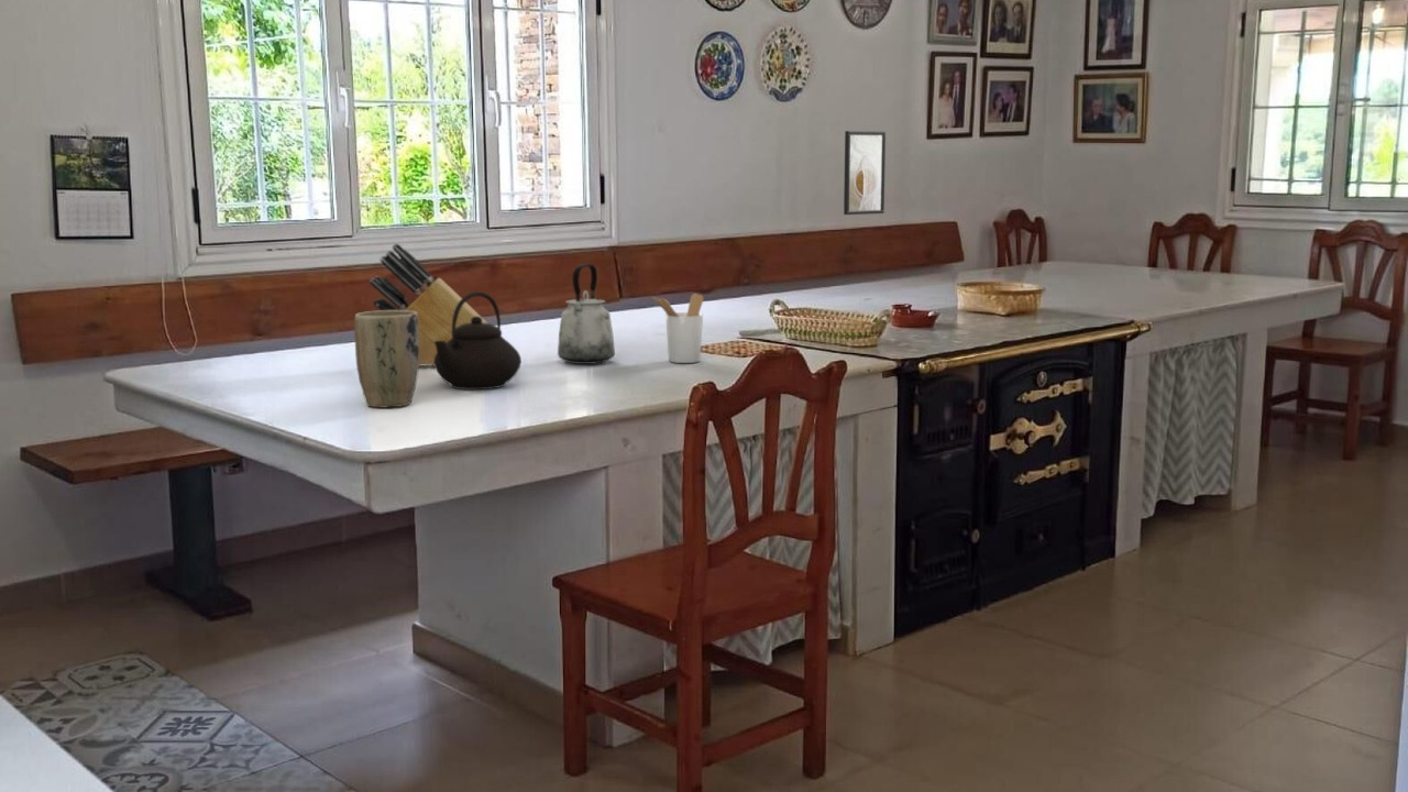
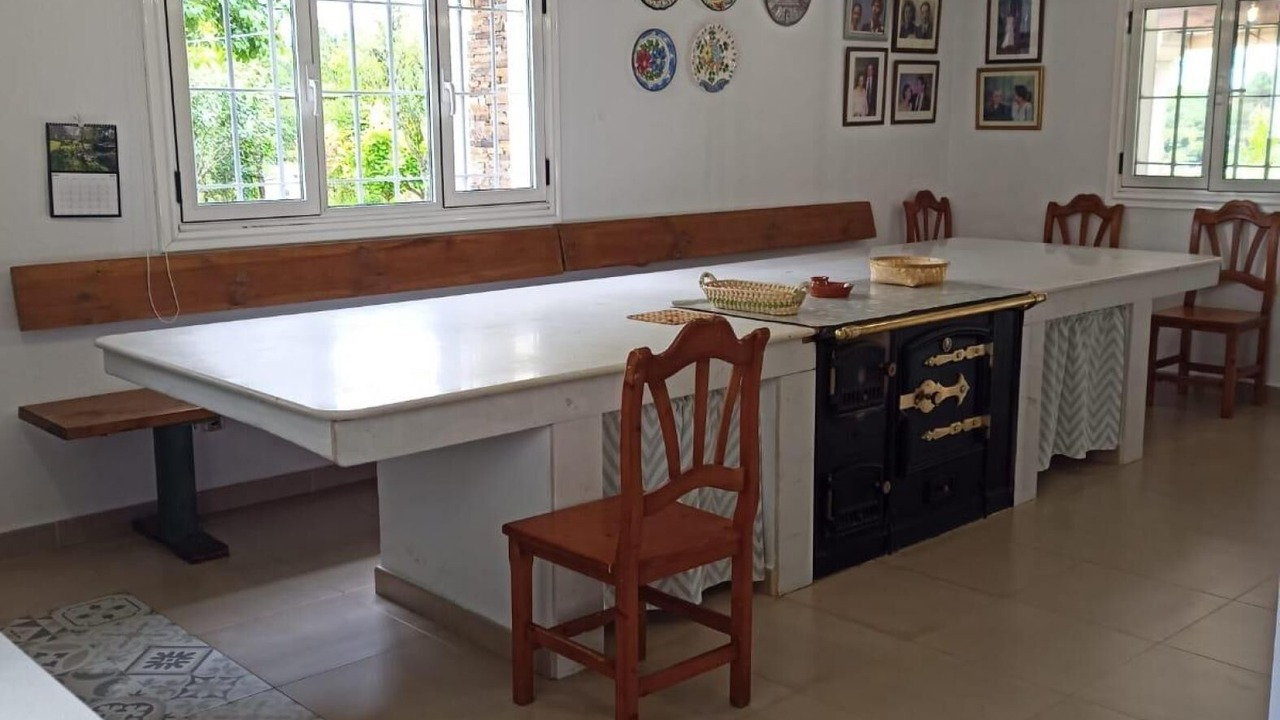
- utensil holder (676, 327)
- kettle (588, 311)
- plant pot (387, 359)
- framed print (865, 173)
- teapot (471, 340)
- knife block (442, 304)
